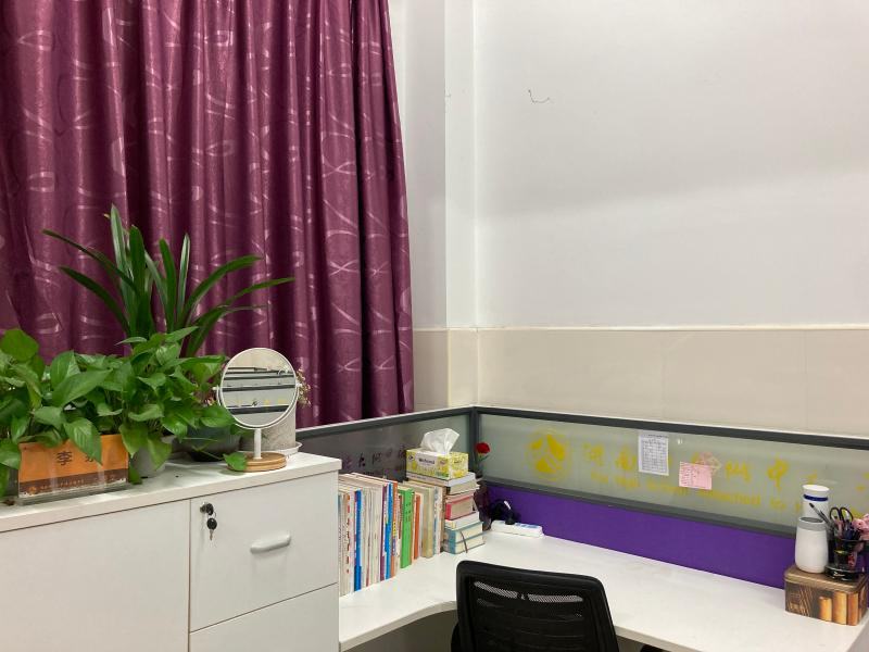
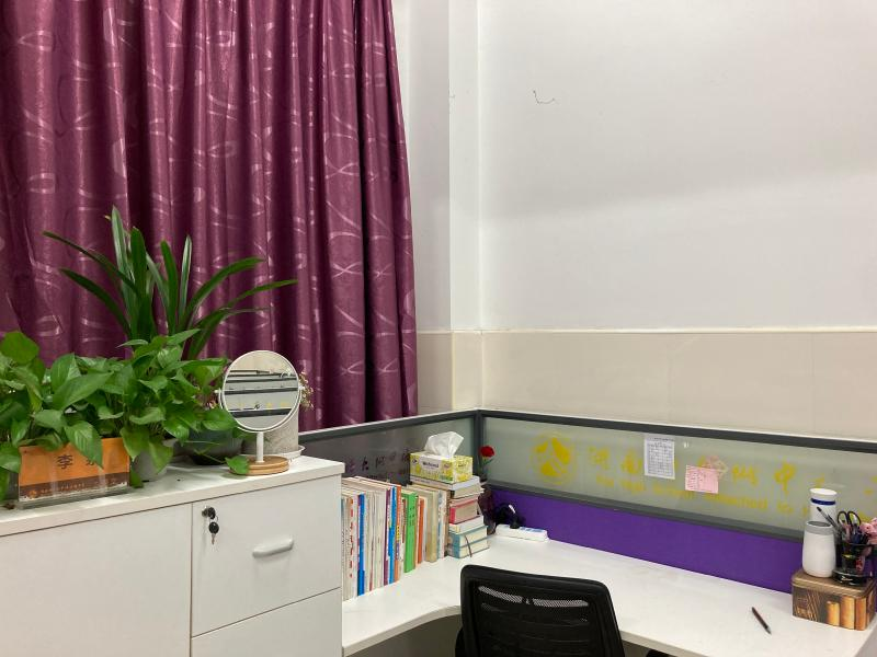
+ pen (761, 619)
